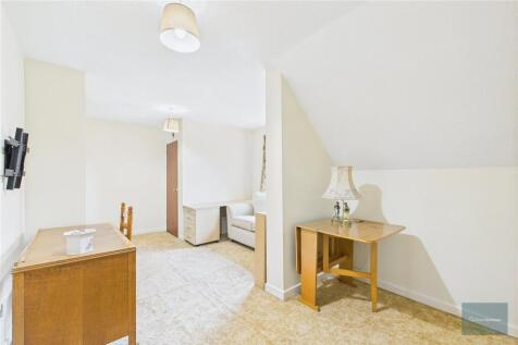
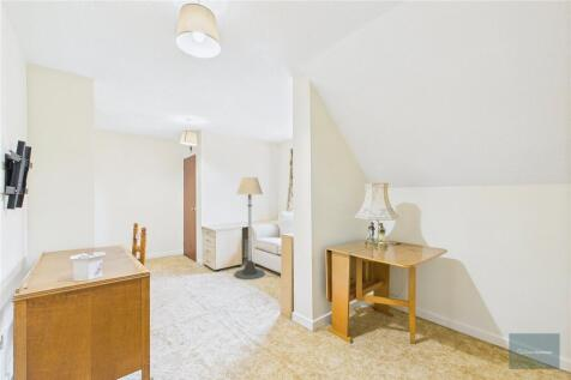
+ floor lamp (250, 225)
